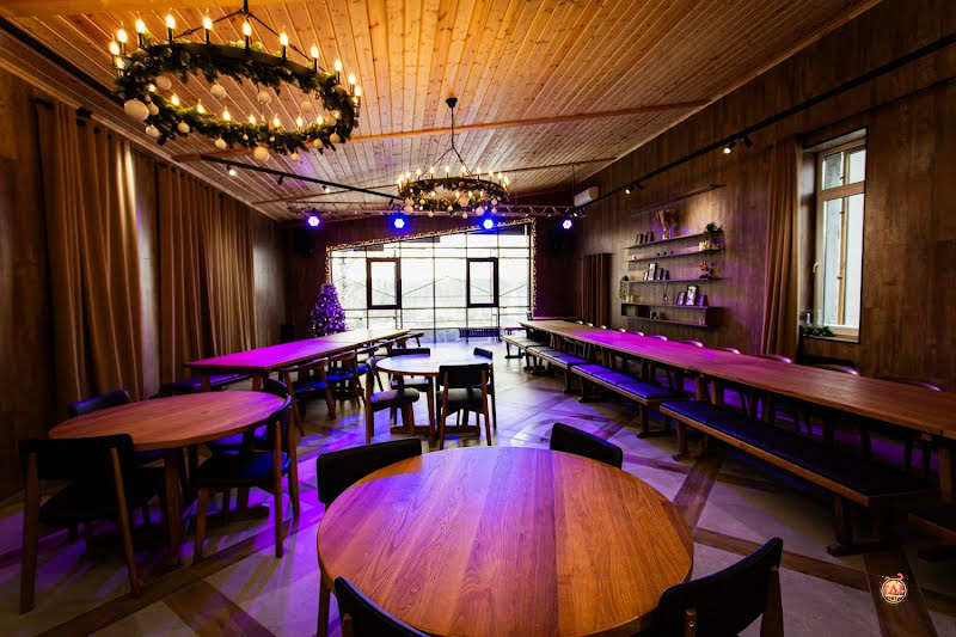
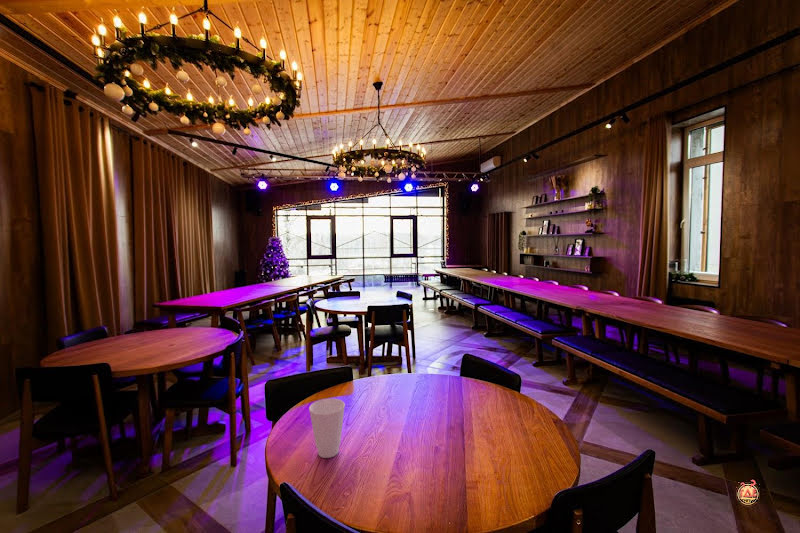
+ cup (327, 428)
